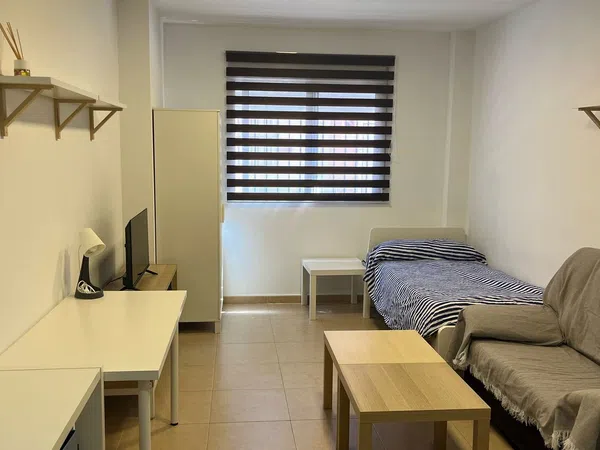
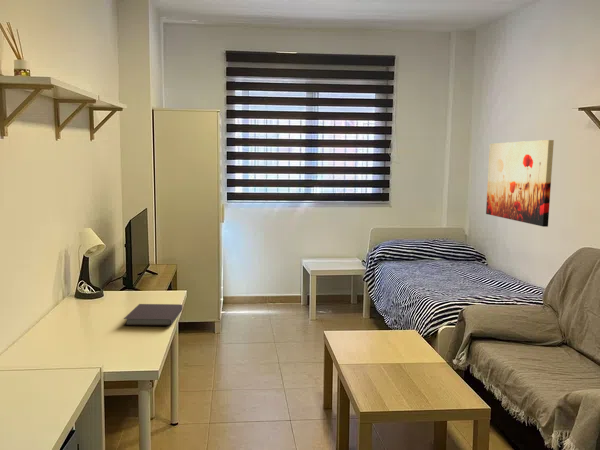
+ notebook (154, 314)
+ wall art (516, 181)
